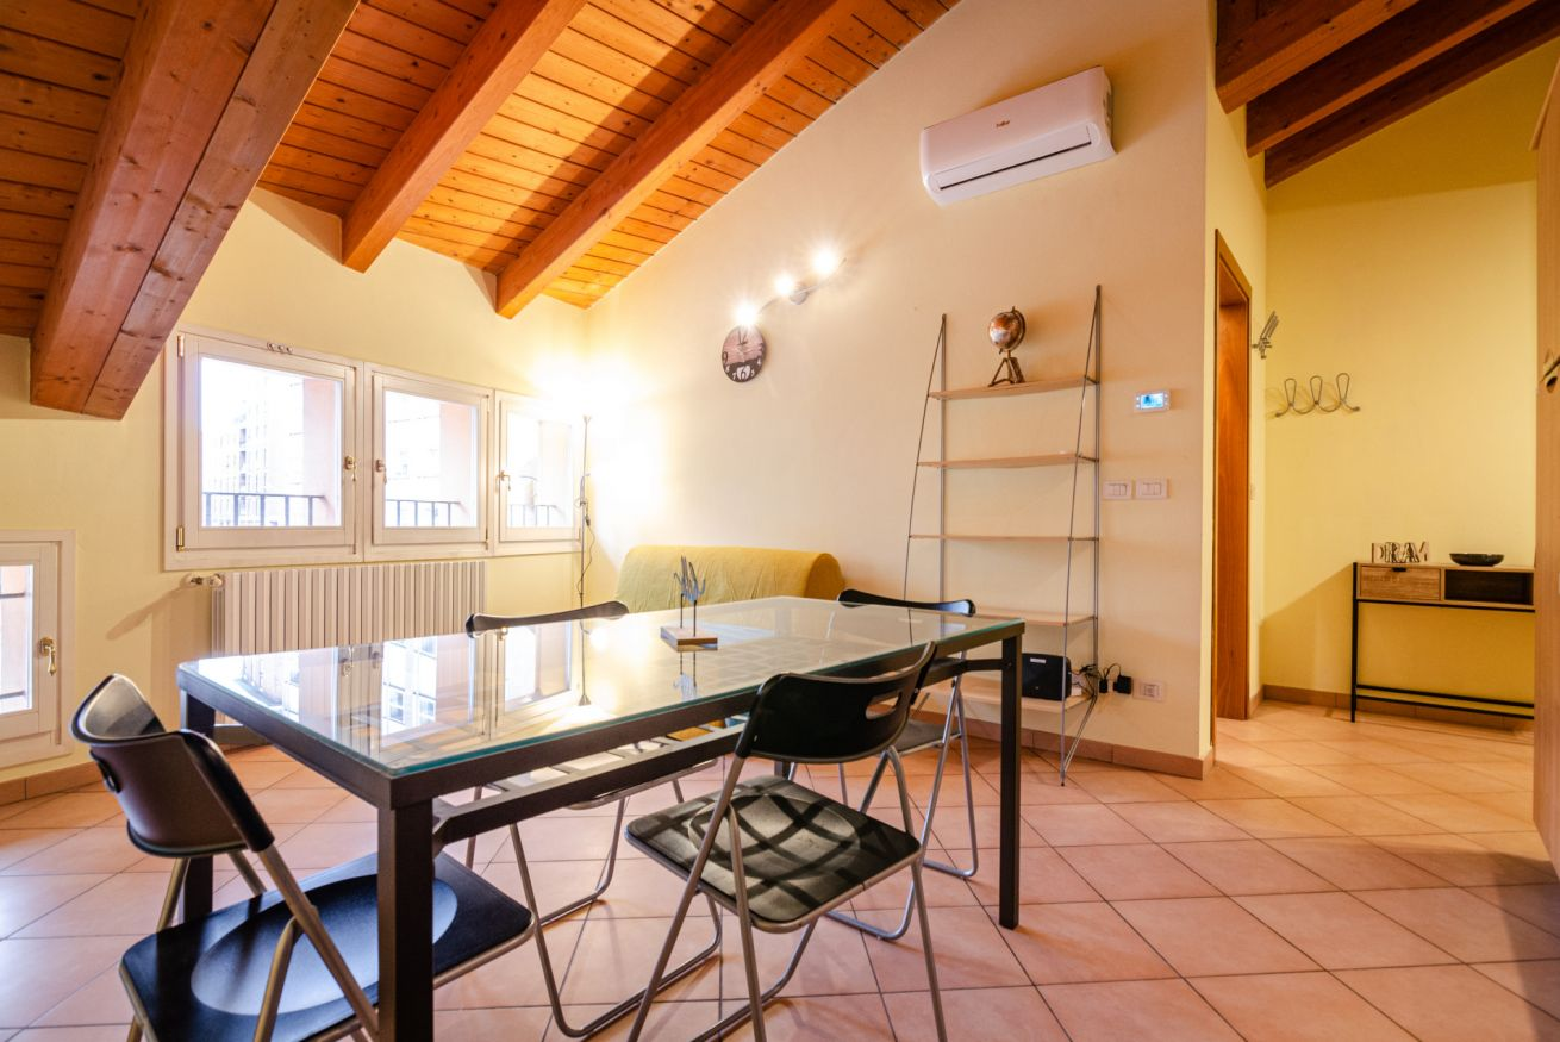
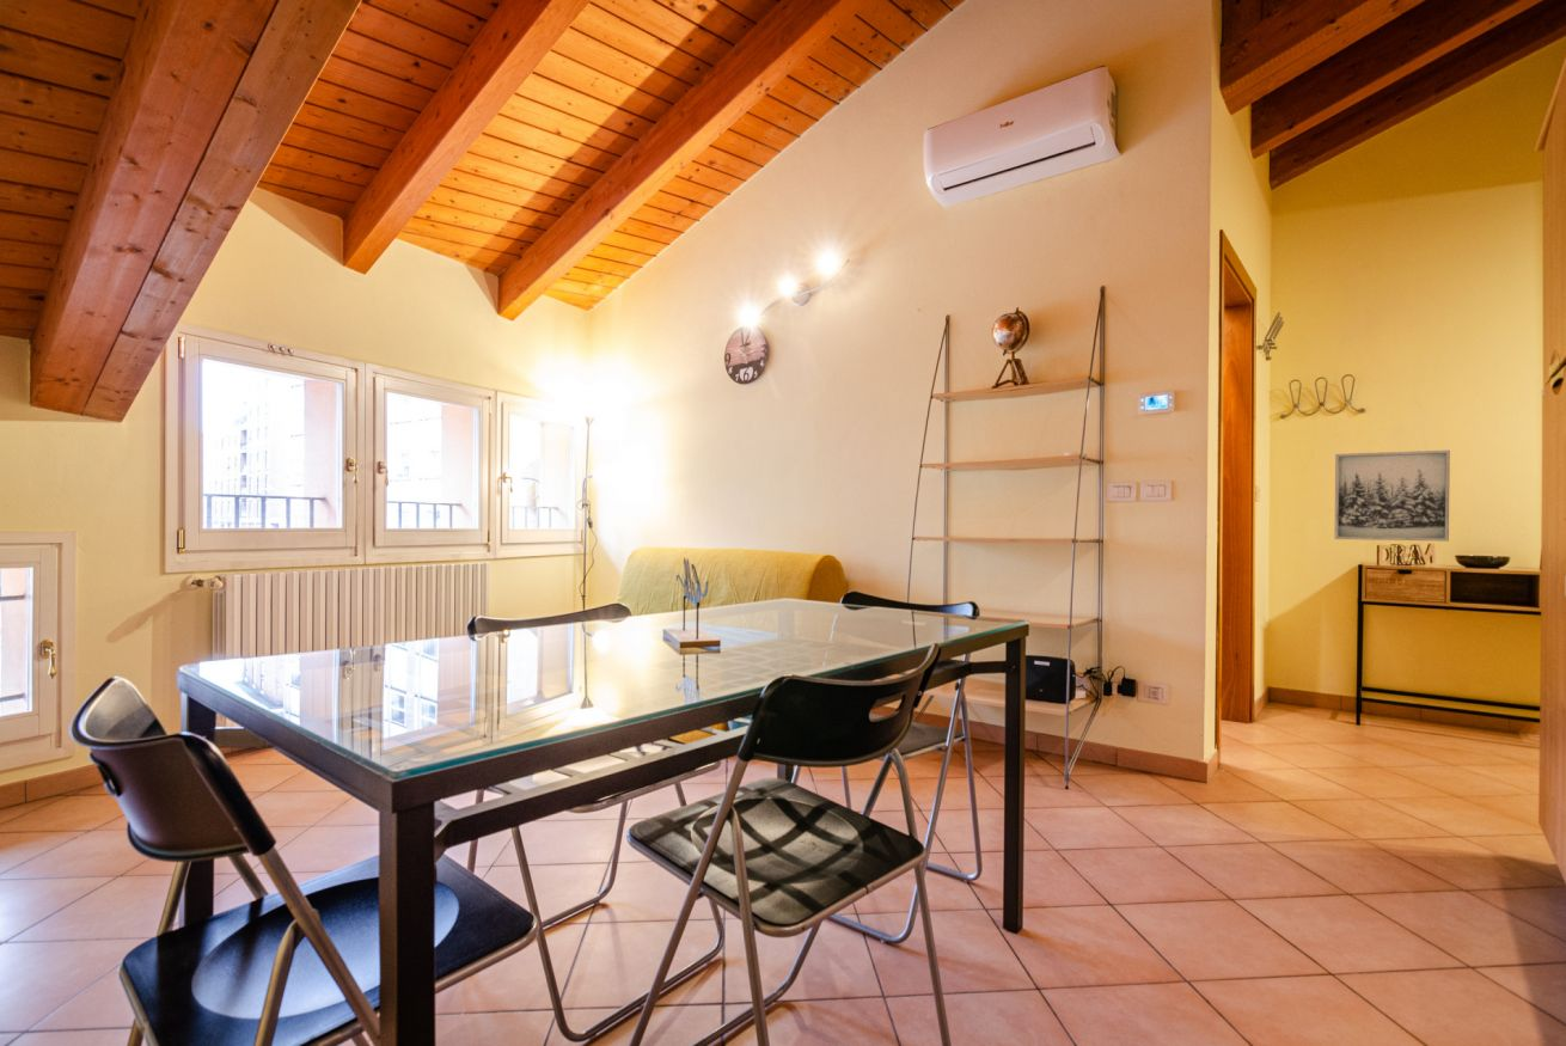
+ wall art (1389, 496)
